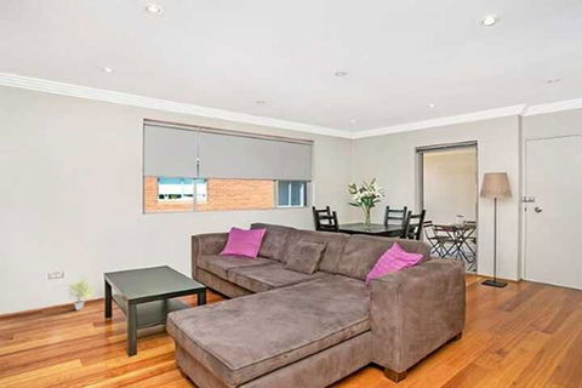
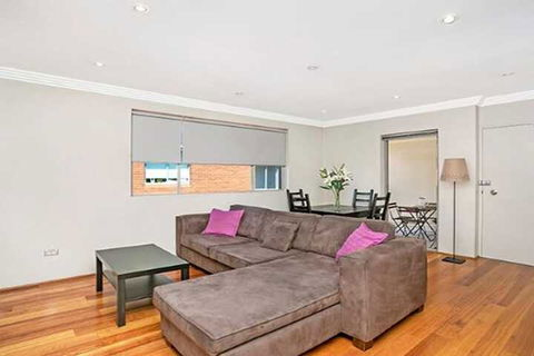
- potted plant (80, 291)
